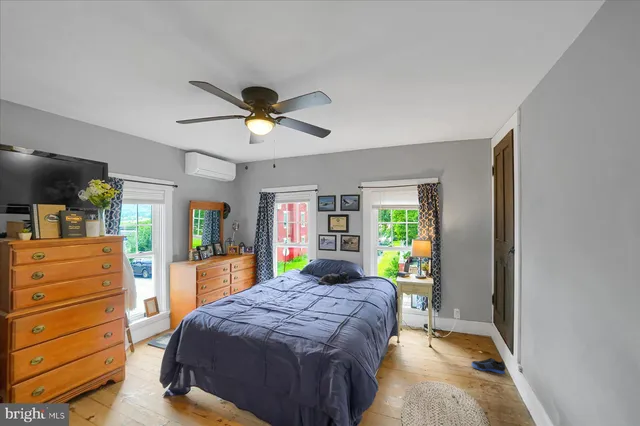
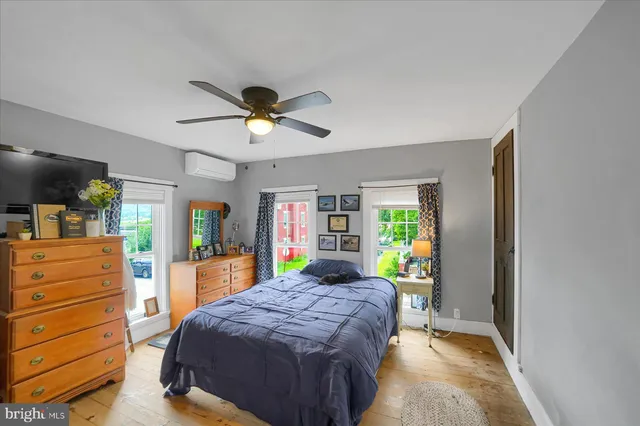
- sneaker (487, 363)
